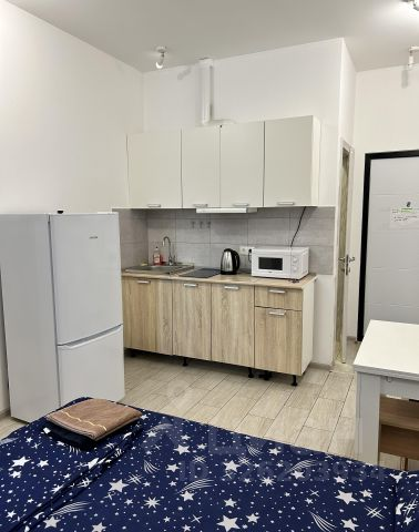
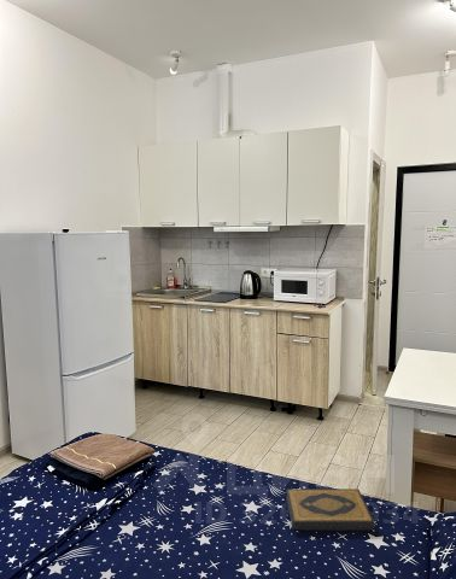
+ hardback book (327, 508)
